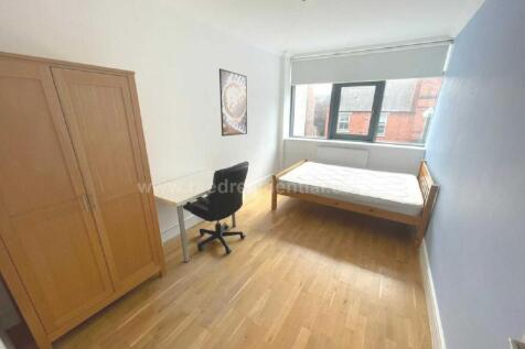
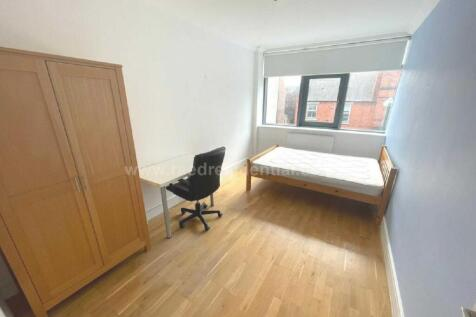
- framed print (234, 105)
